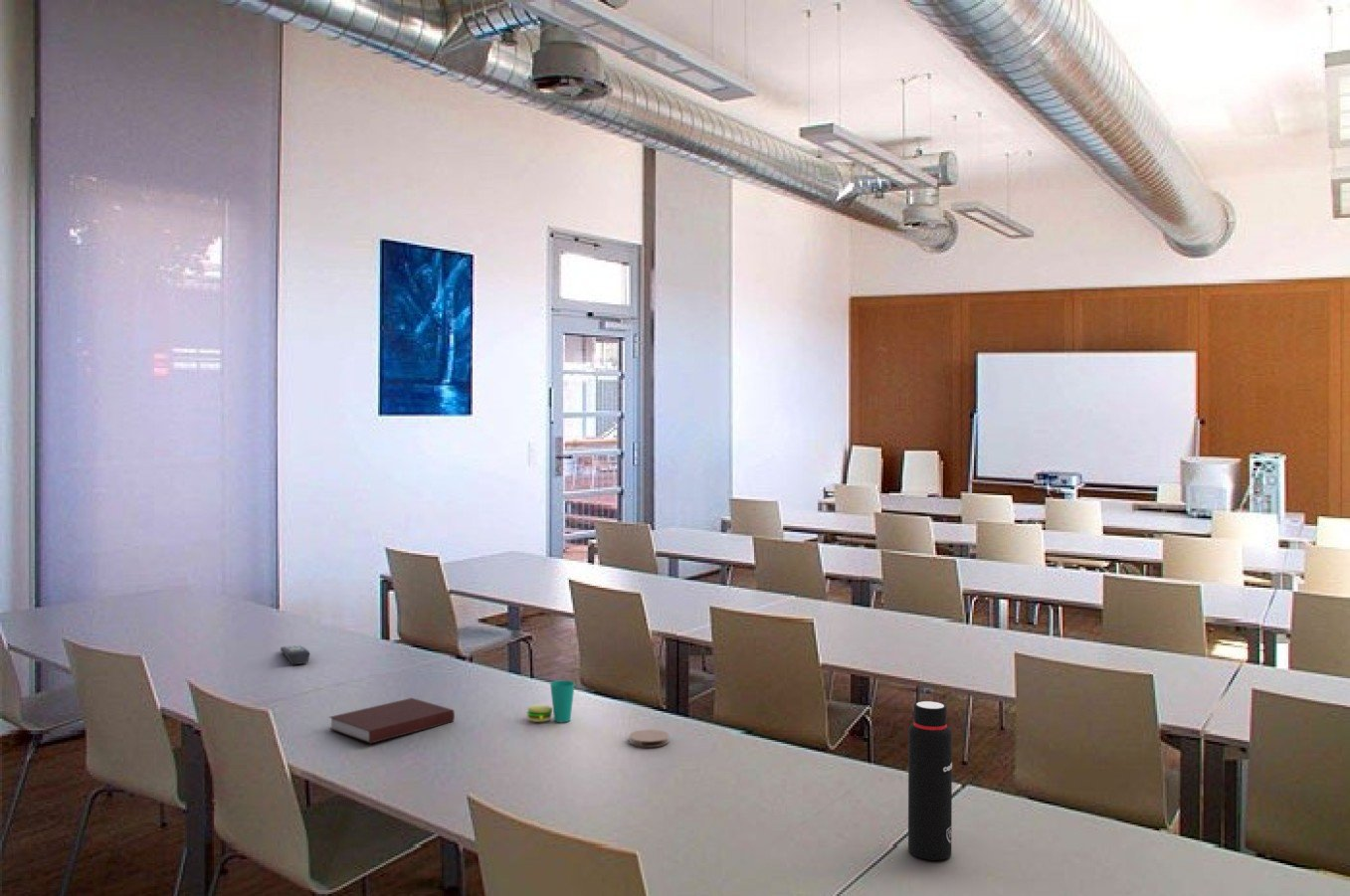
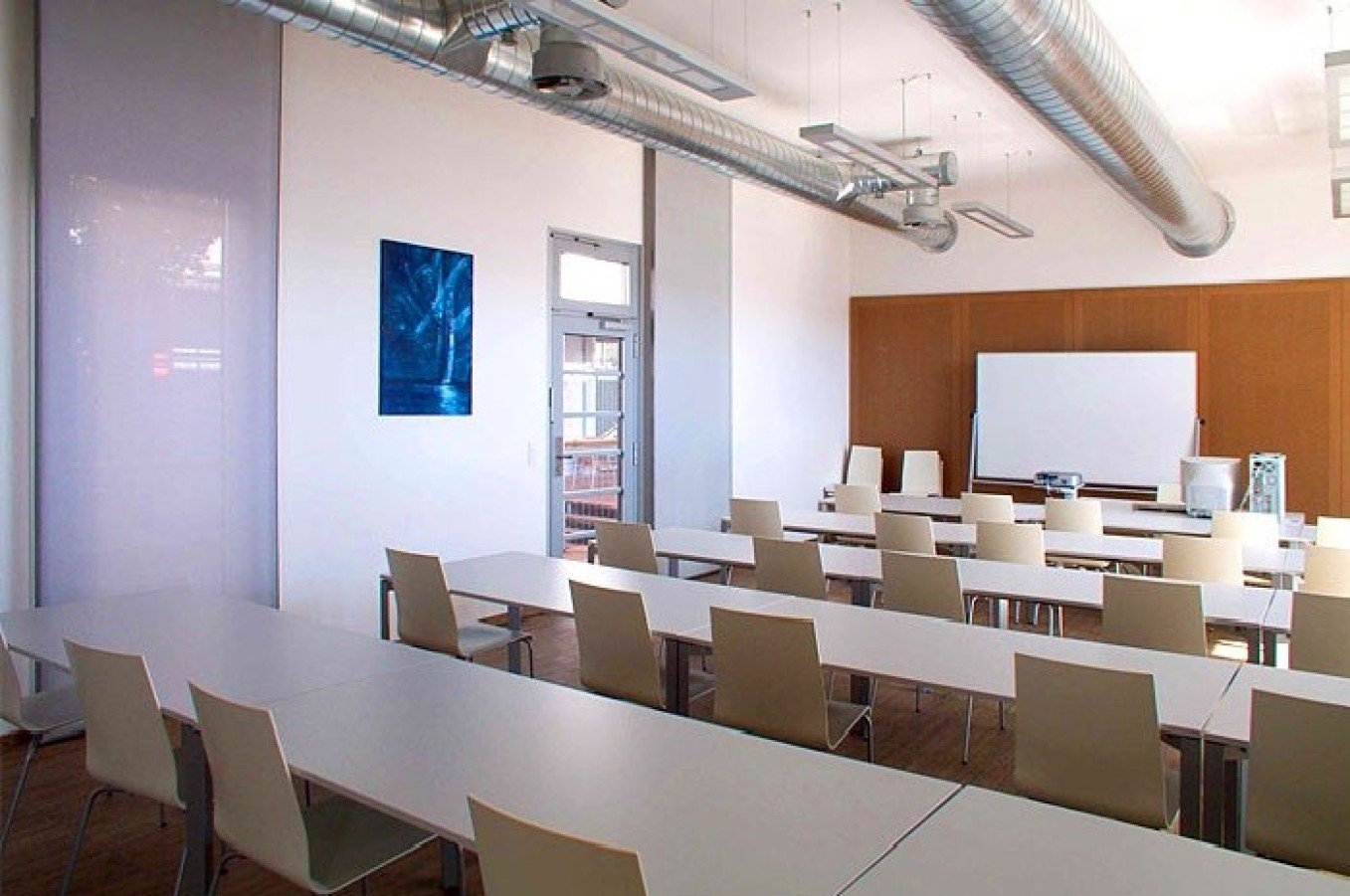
- cup (552, 701)
- coaster (649, 738)
- water bottle (931, 777)
- notebook (392, 719)
- remote control (294, 652)
